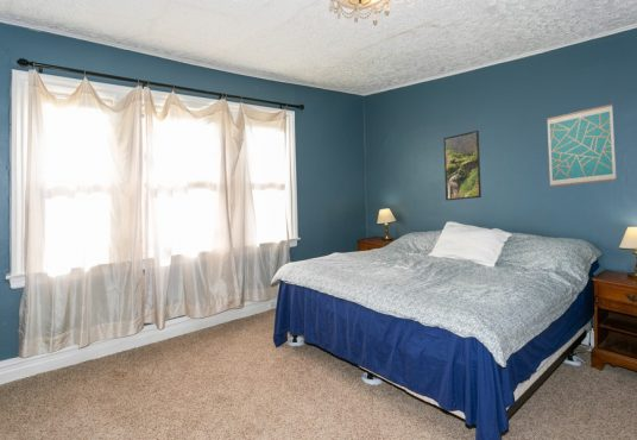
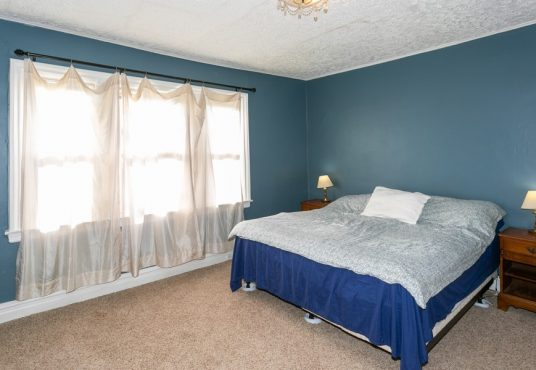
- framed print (461, 166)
- wall art (579, 147)
